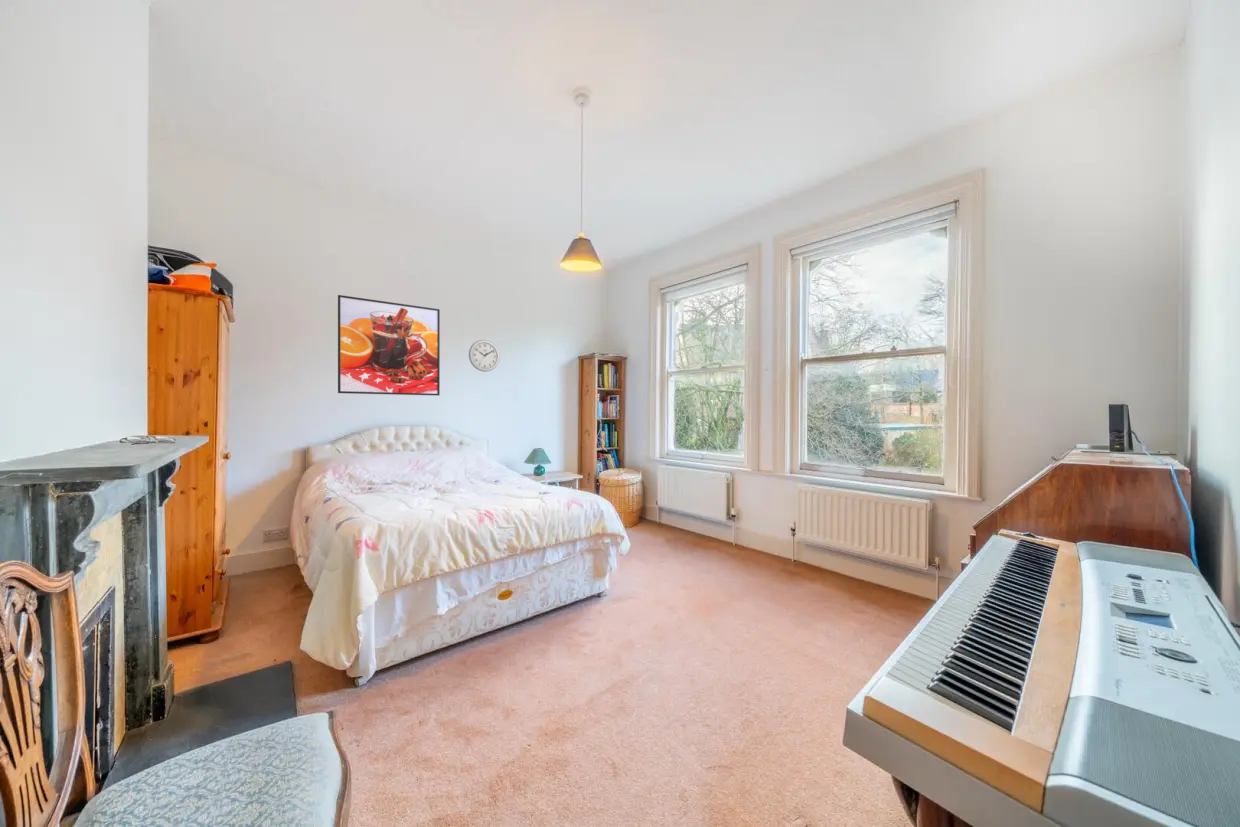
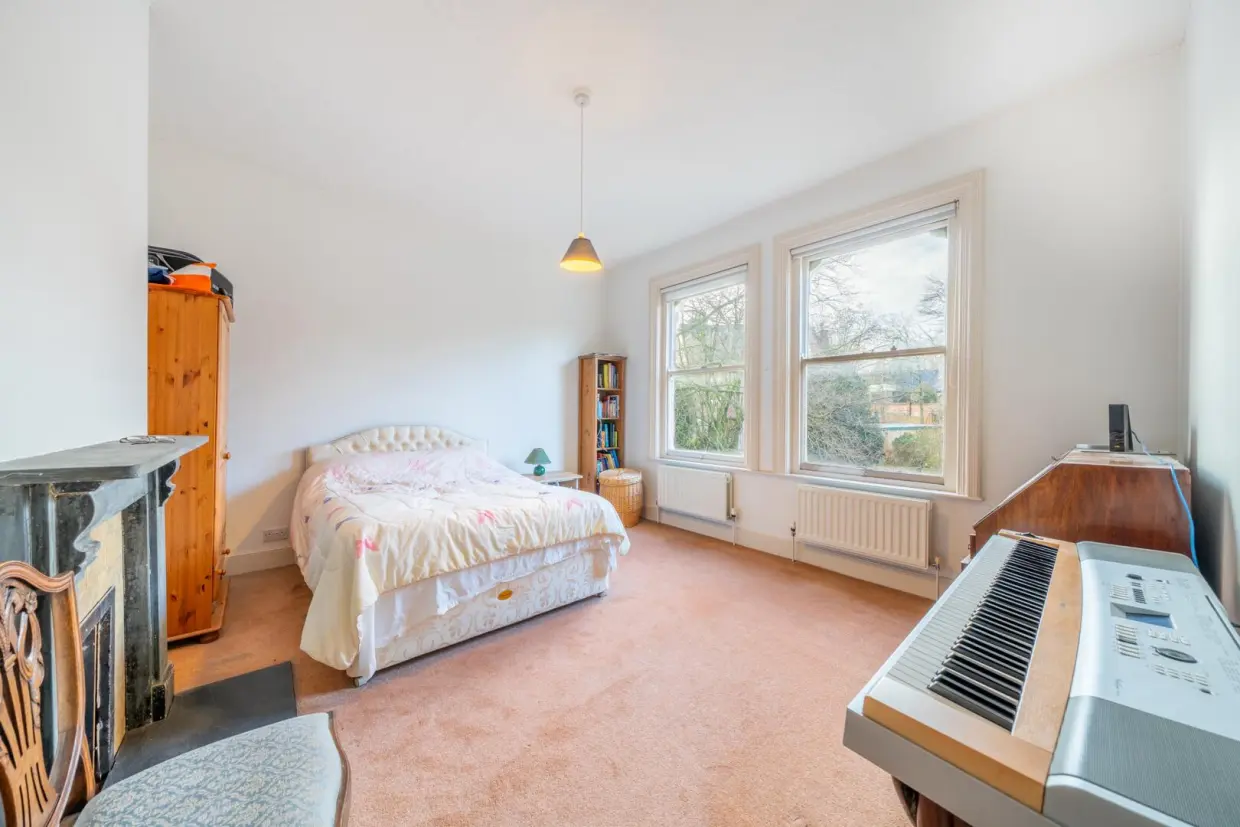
- wall clock (484, 355)
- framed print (391, 348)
